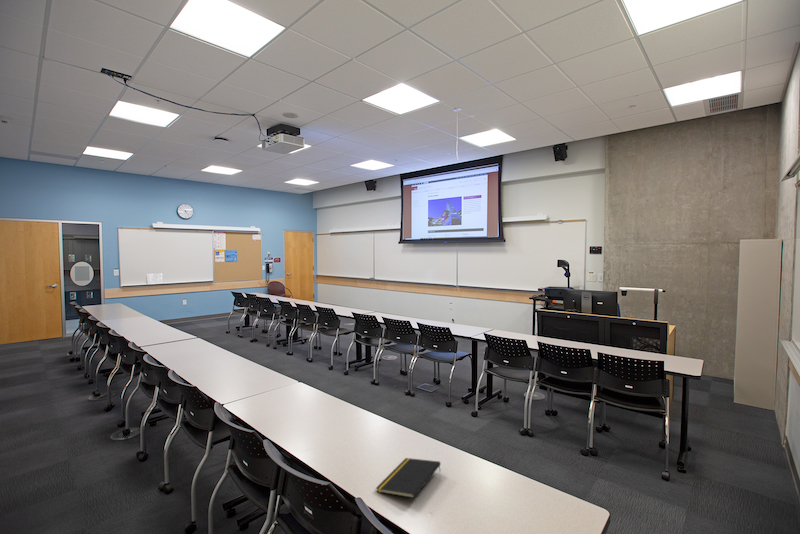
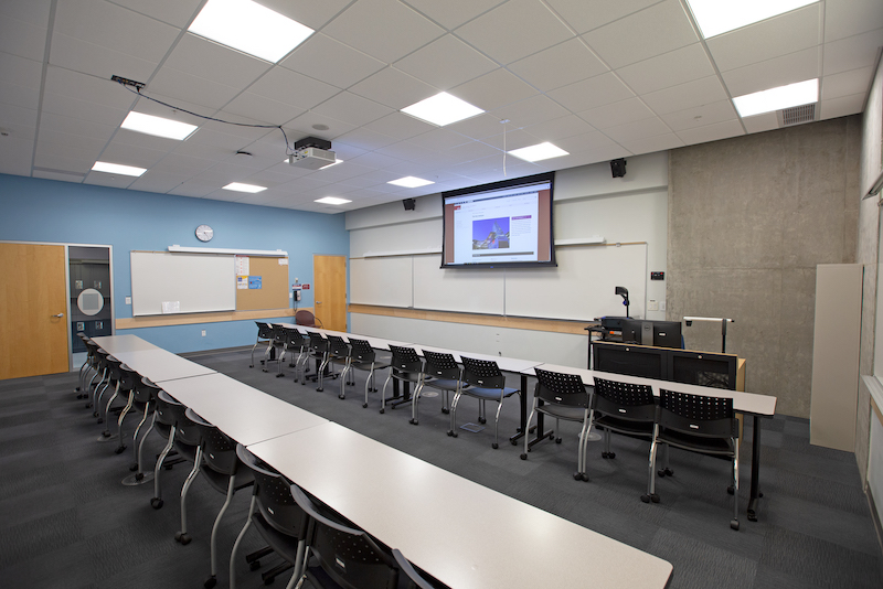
- notepad (409, 476)
